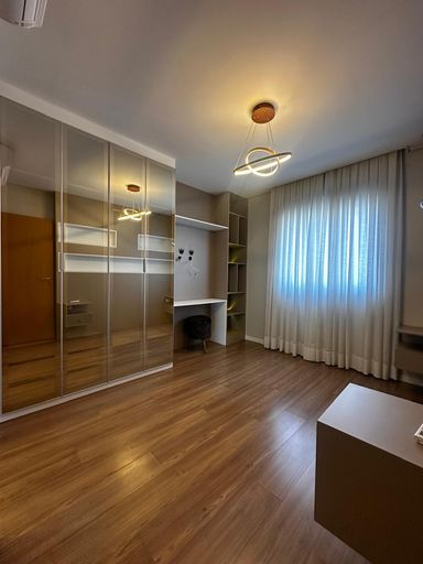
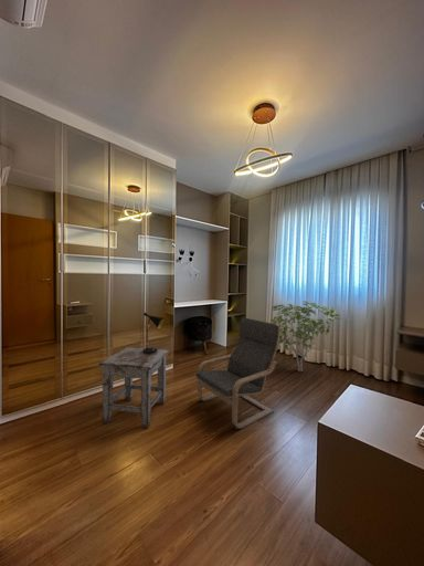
+ lounge chair (237, 364)
+ stool (136, 385)
+ shrub (301, 336)
+ table lamp (147, 332)
